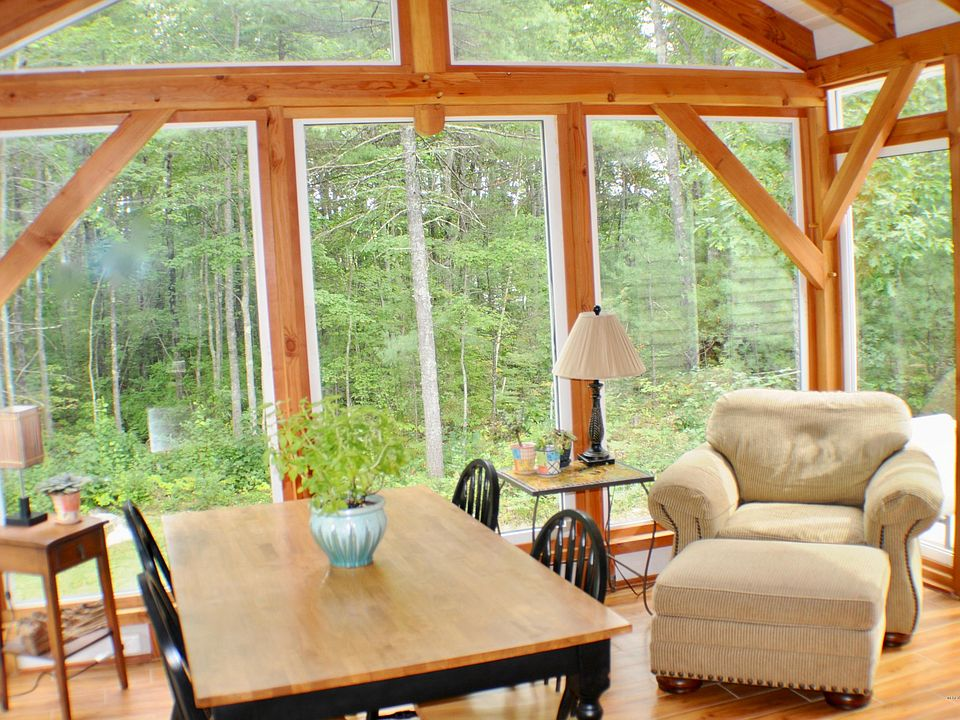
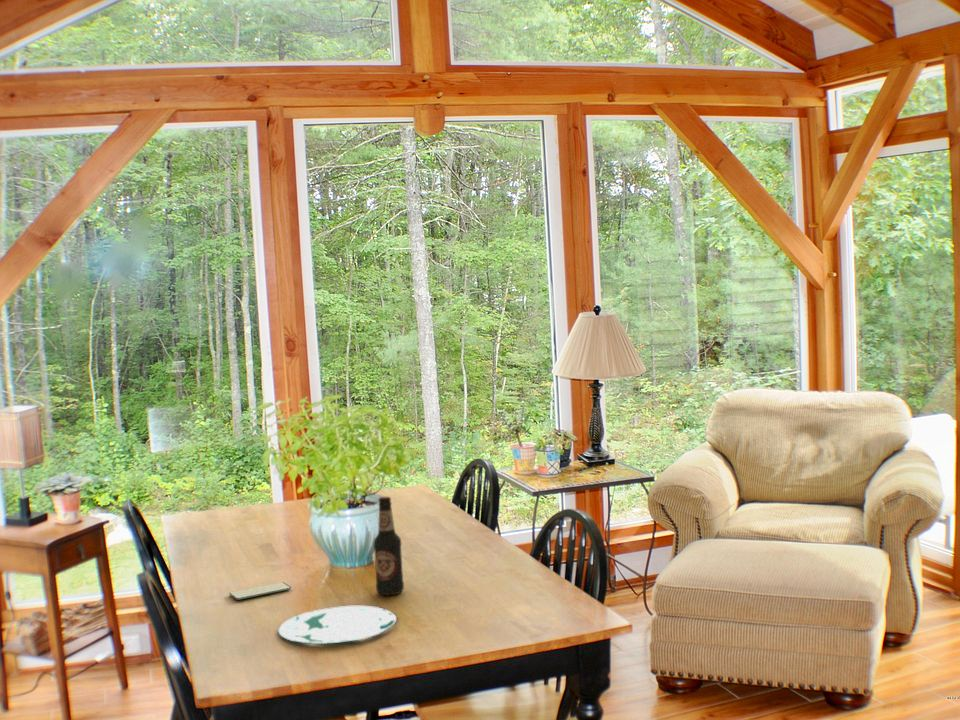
+ bottle (387, 545)
+ plate (338, 618)
+ smartphone (260, 590)
